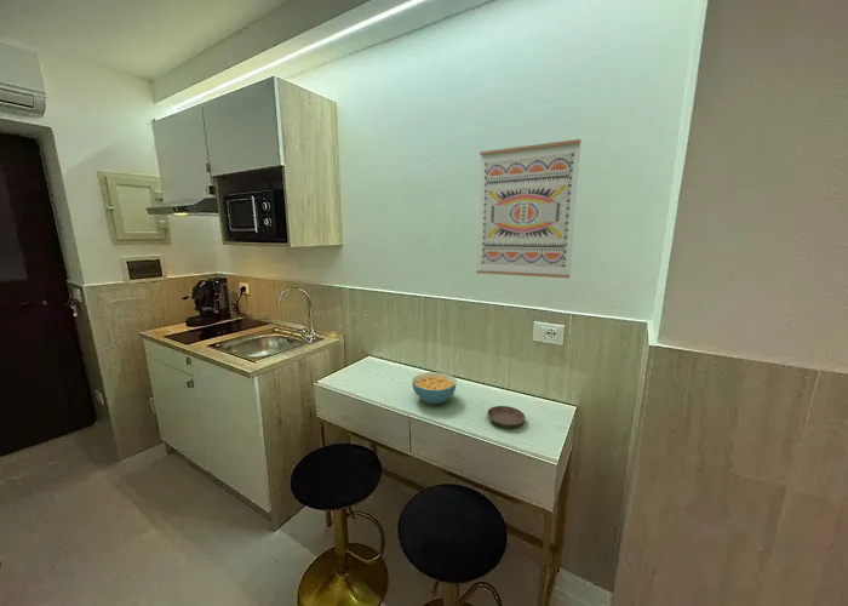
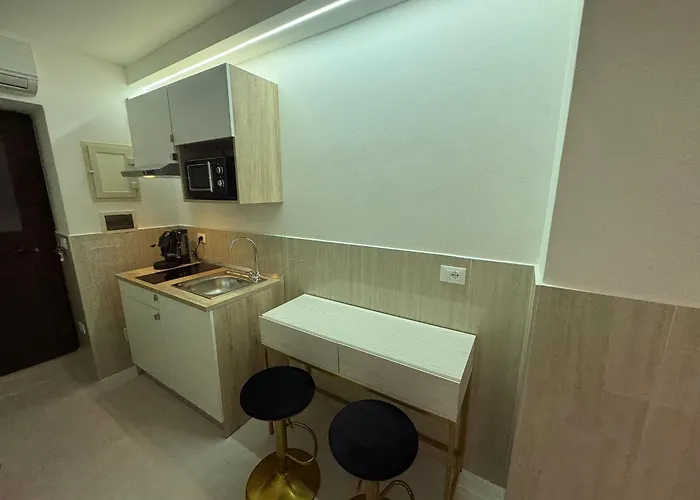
- cereal bowl (434, 390)
- wall art (523, 212)
- saucer (505, 417)
